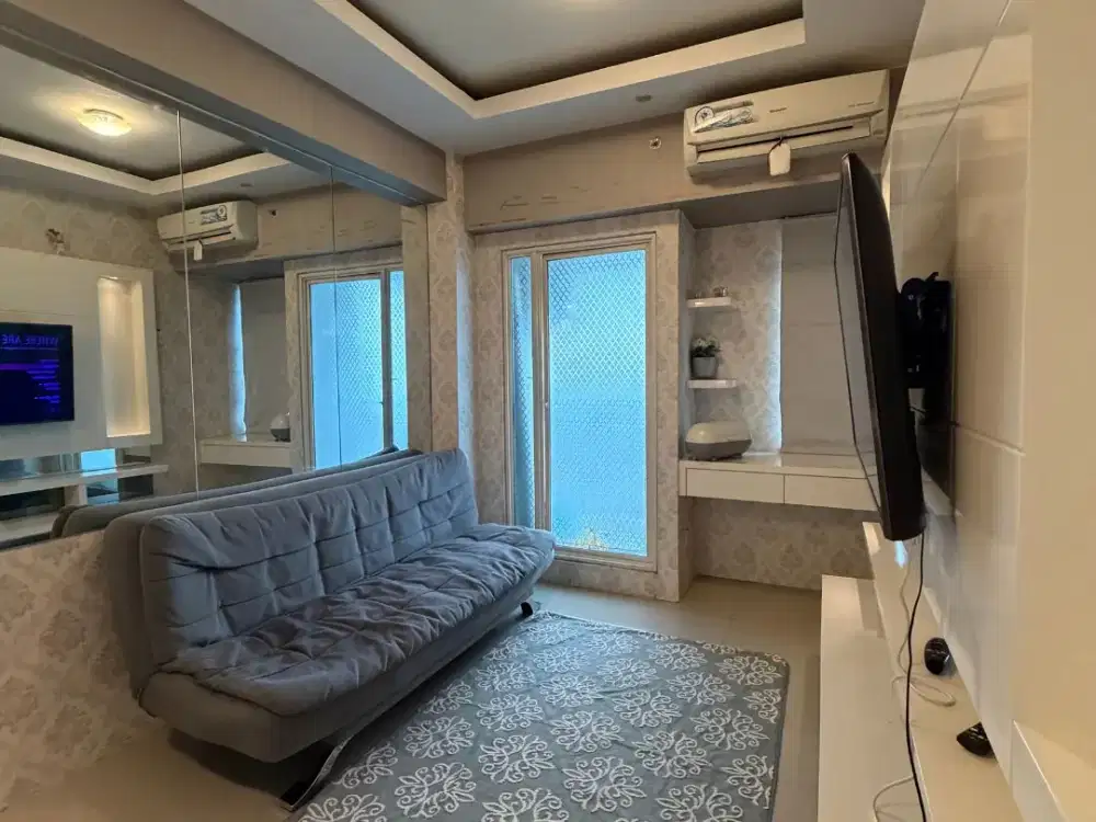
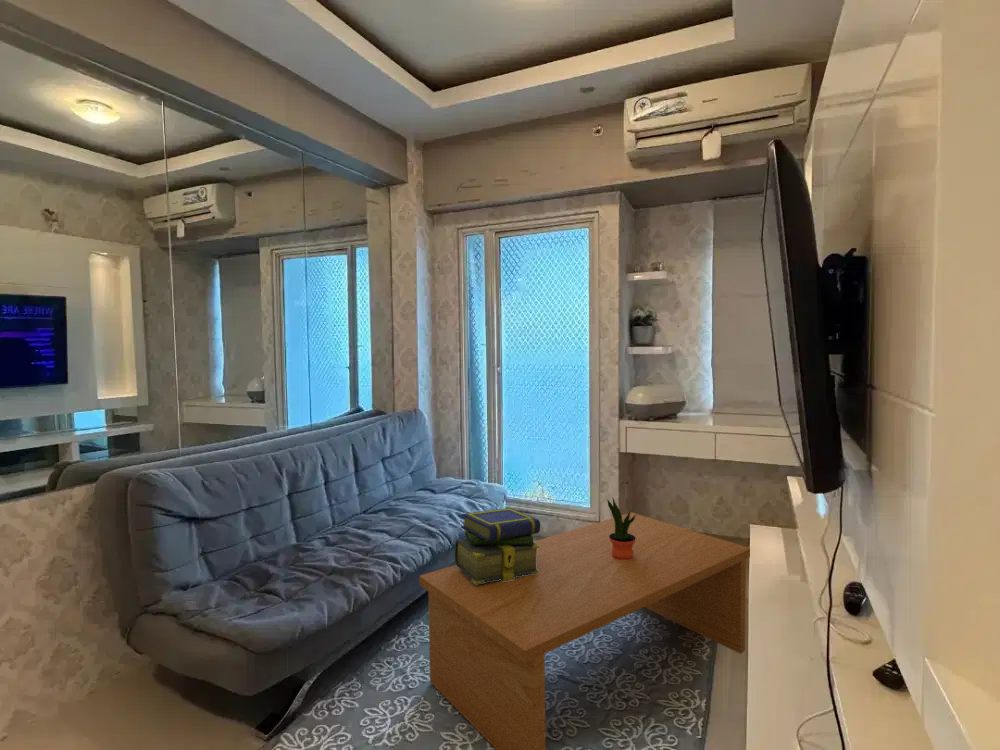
+ stack of books (498, 540)
+ coffee table (594, 613)
+ potted plant (620, 526)
